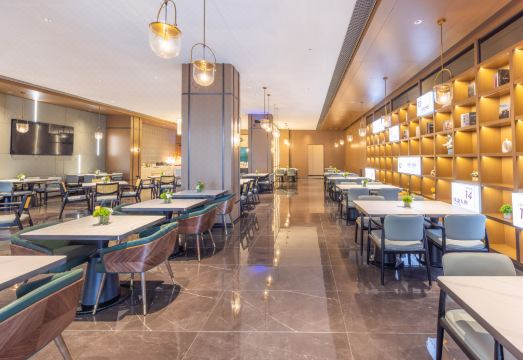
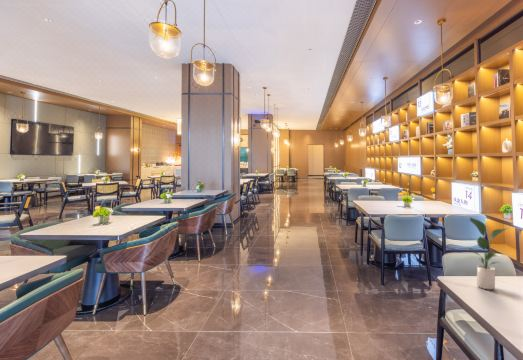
+ potted plant (486, 253)
